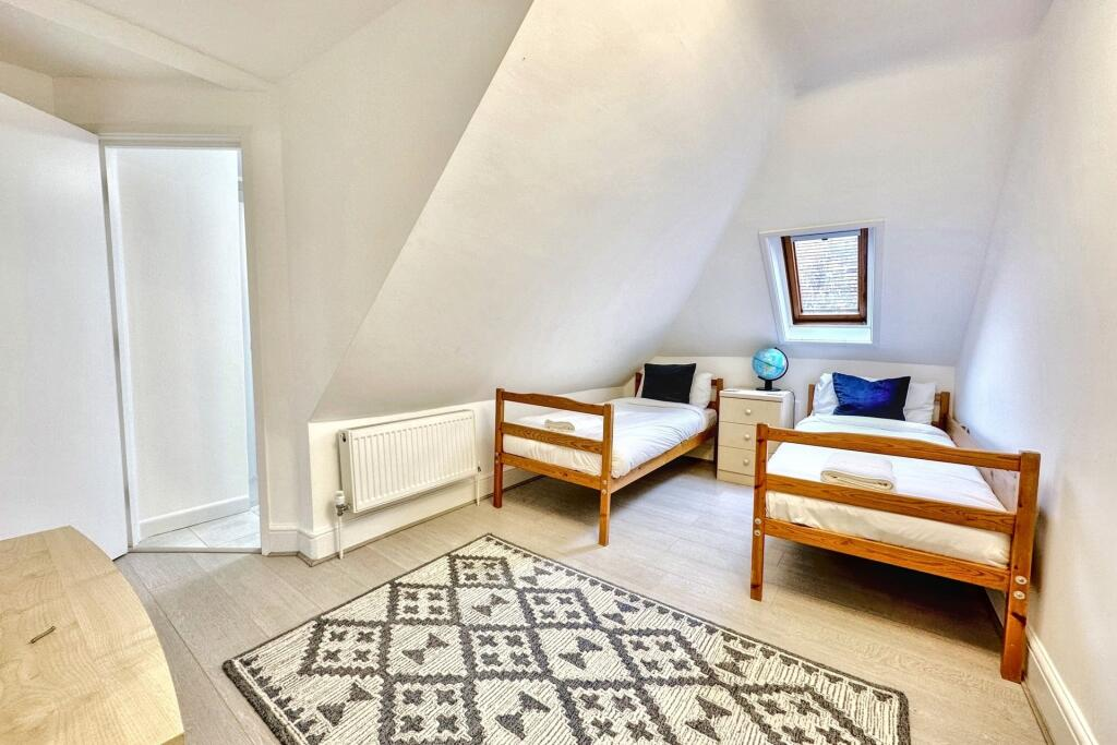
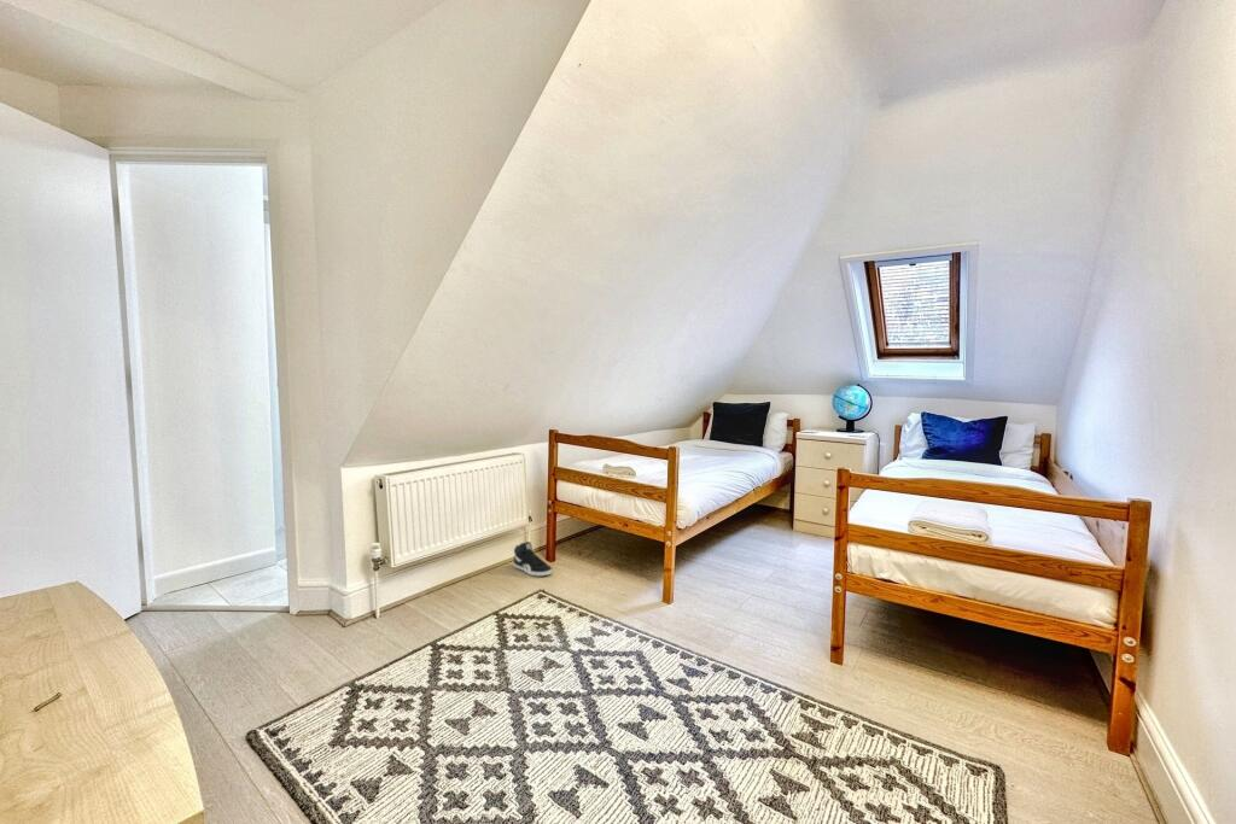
+ sneaker (530, 556)
